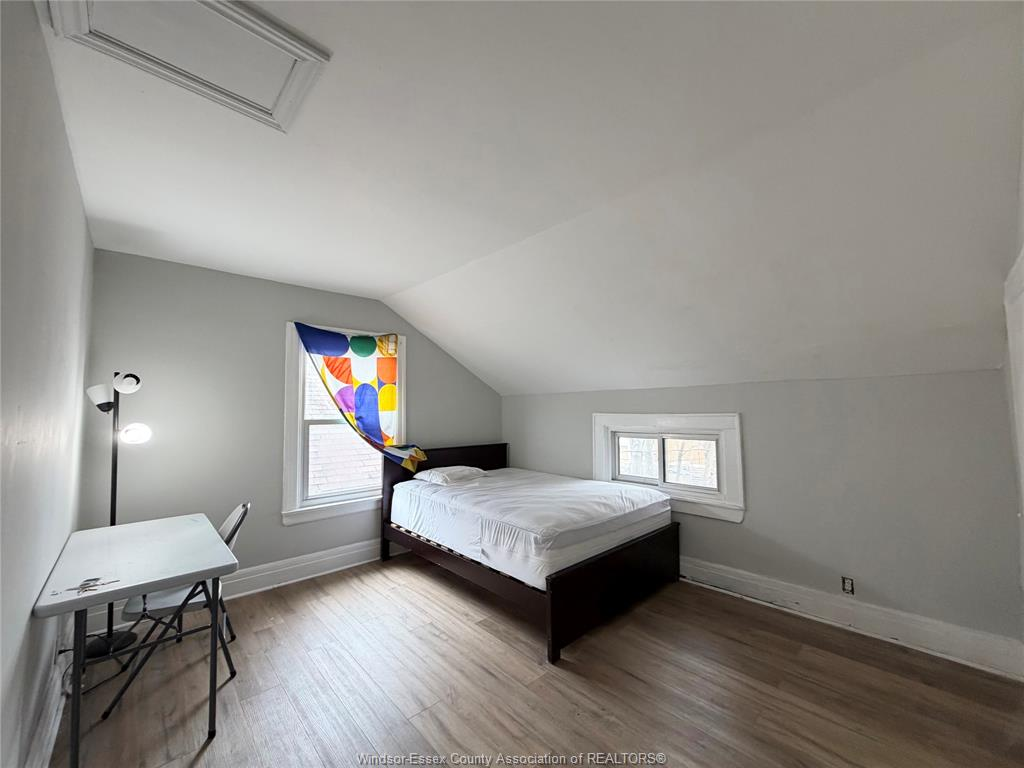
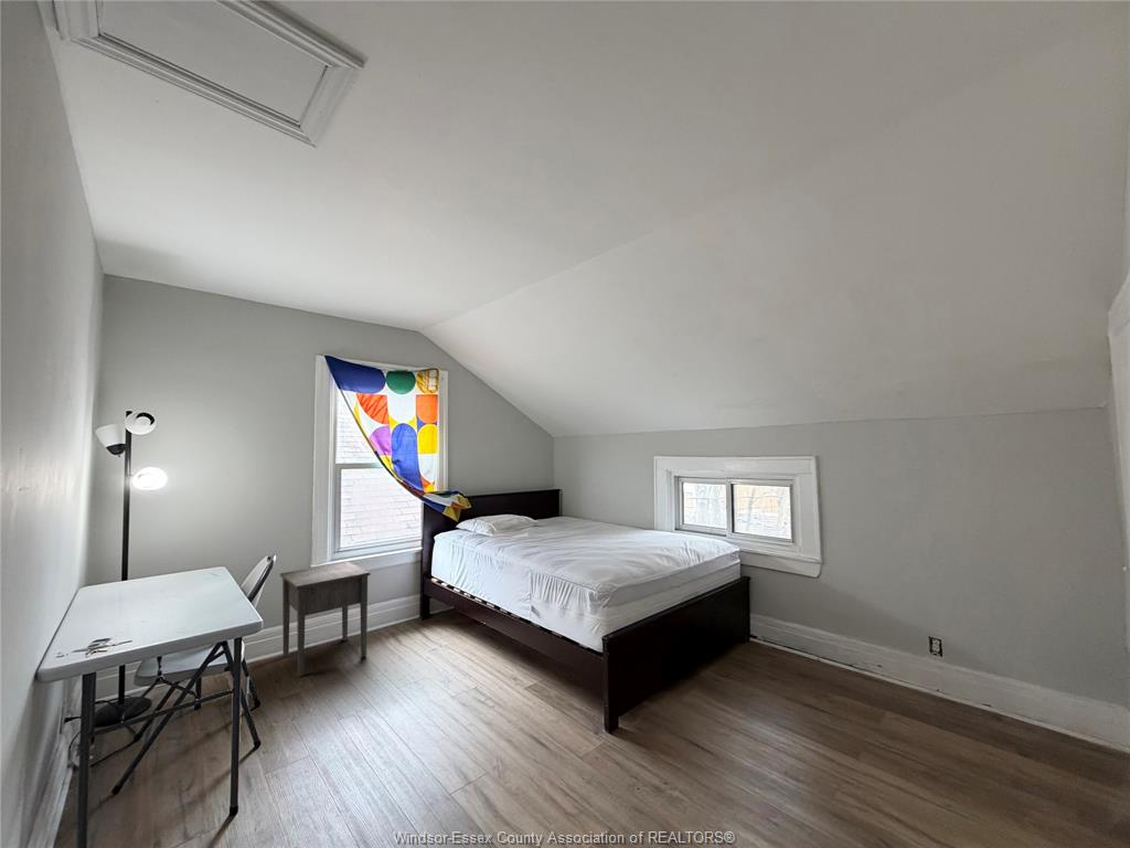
+ nightstand (324, 611)
